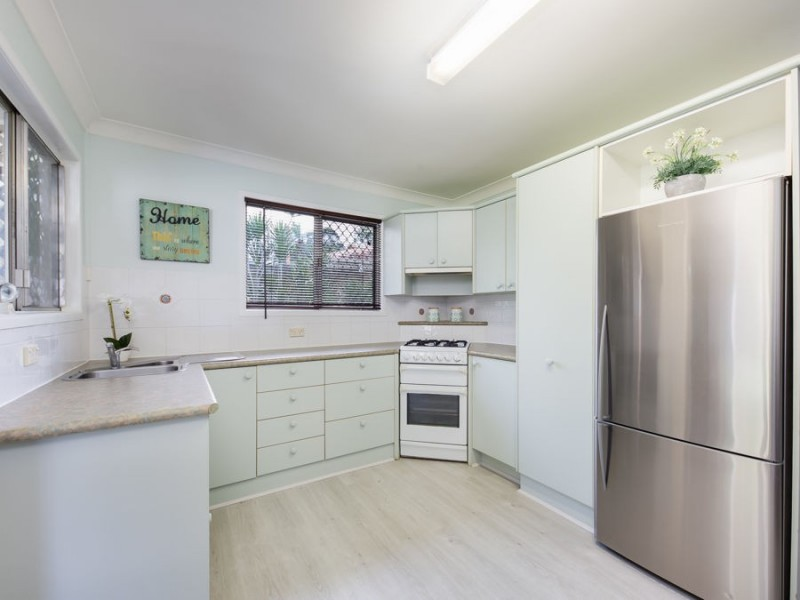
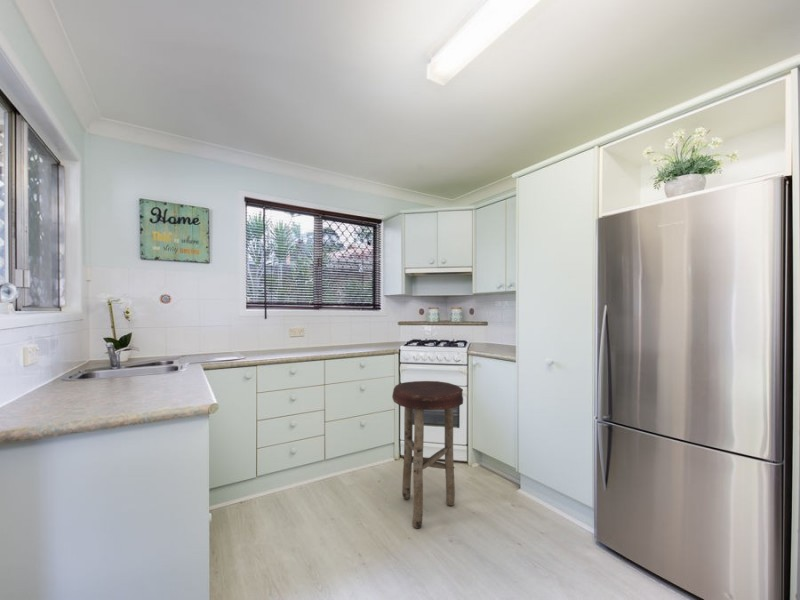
+ stool (422, 448)
